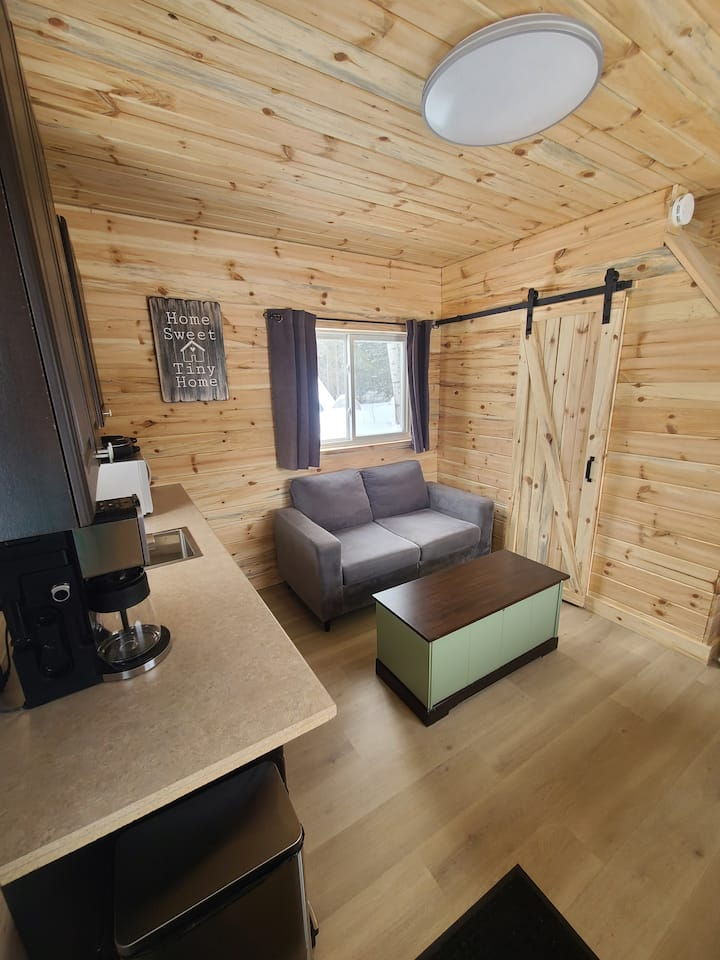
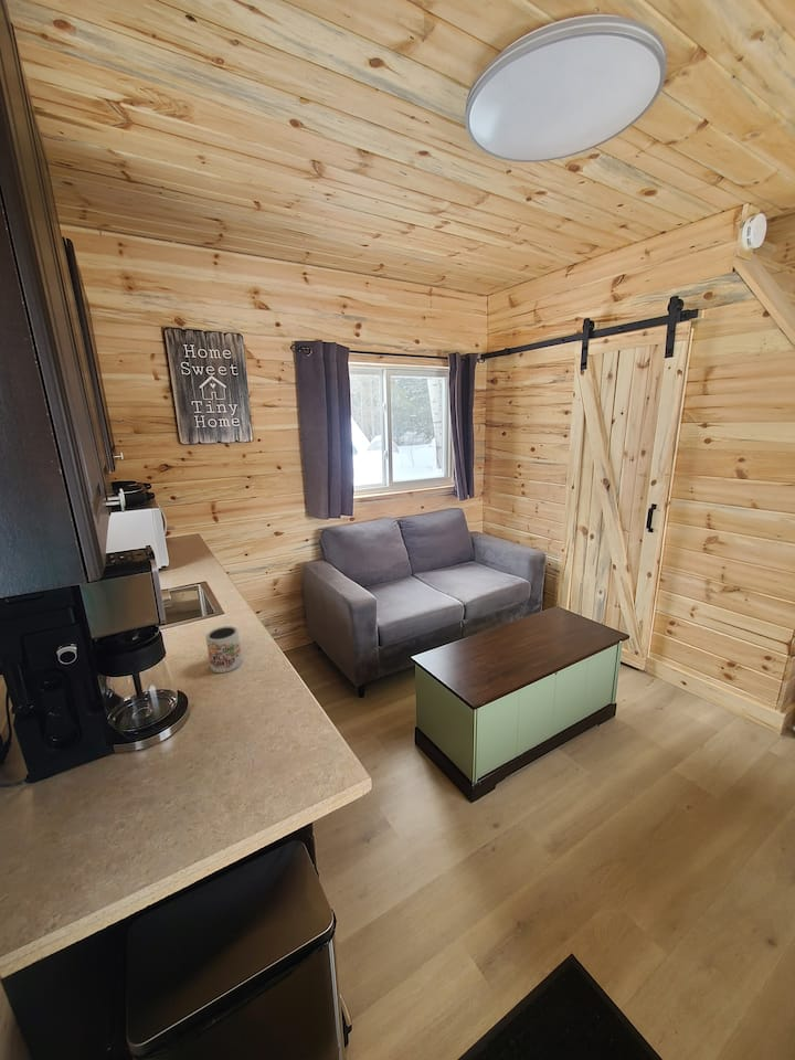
+ mug (225, 645)
